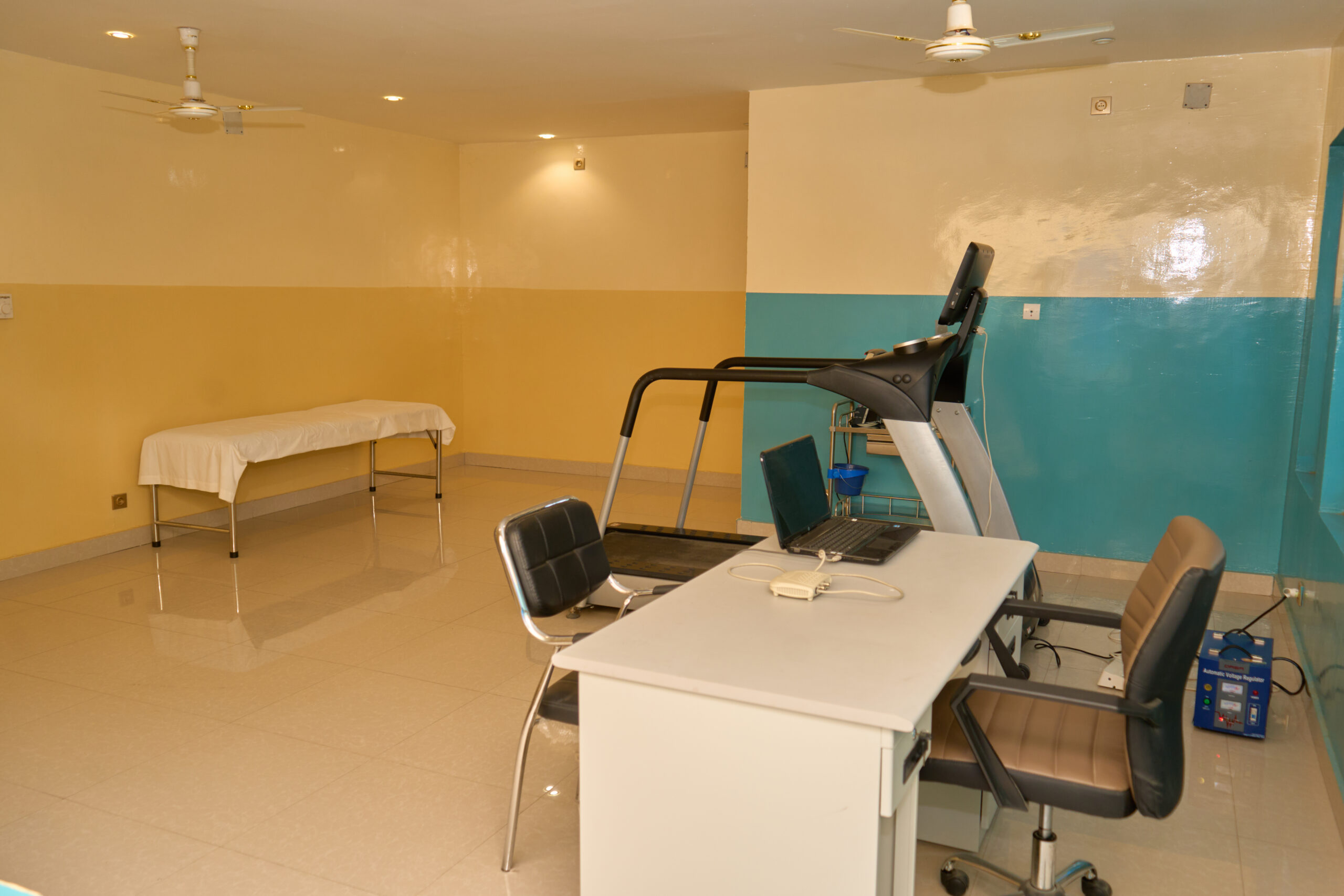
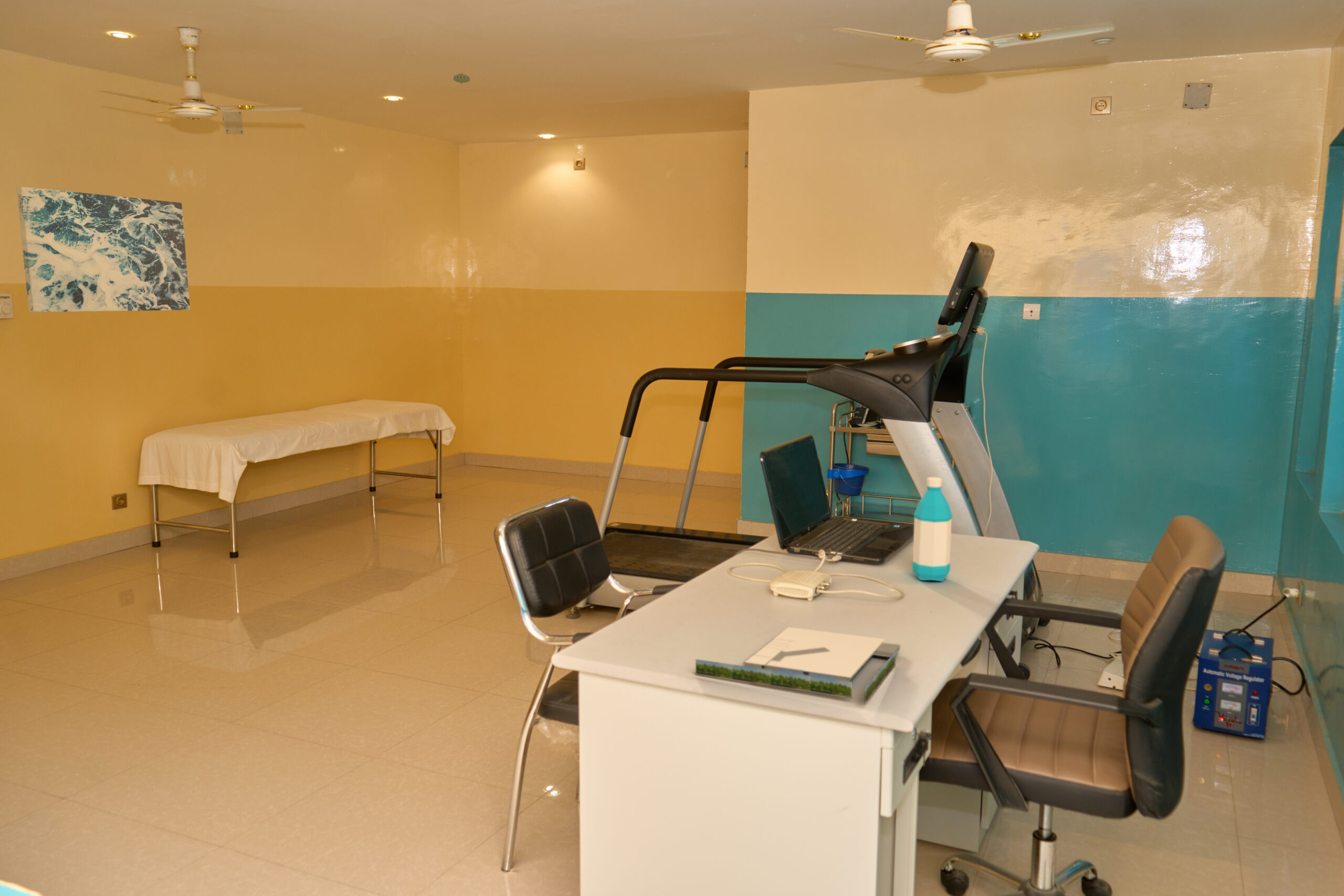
+ smoke detector (461, 78)
+ wall art (110, 254)
+ clipboard (803, 653)
+ water bottle (932, 529)
